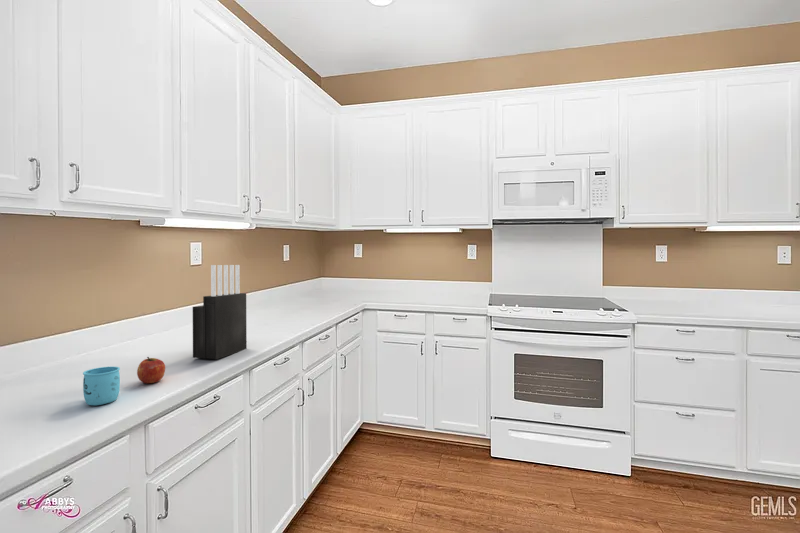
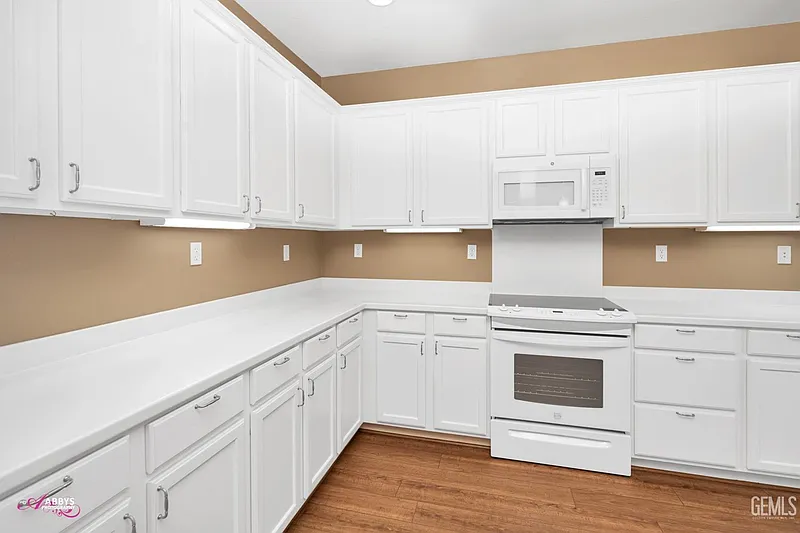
- apple (151, 369)
- mug (97, 385)
- knife block (218, 309)
